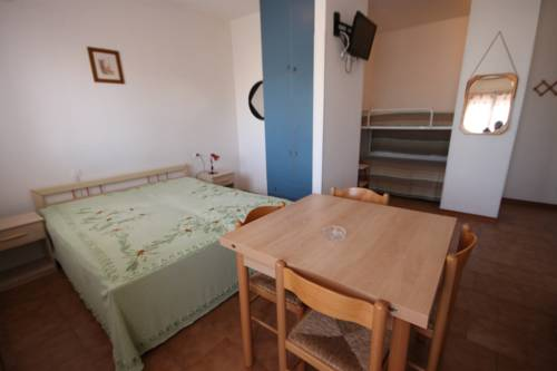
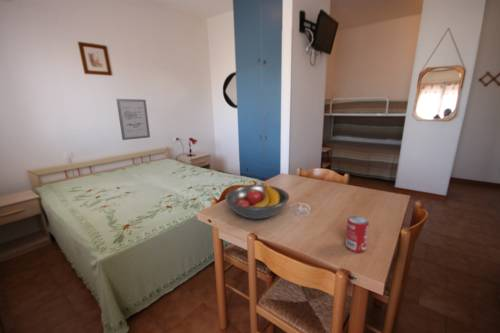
+ wall art (134, 119)
+ fruit bowl (257, 201)
+ beverage can (356, 233)
